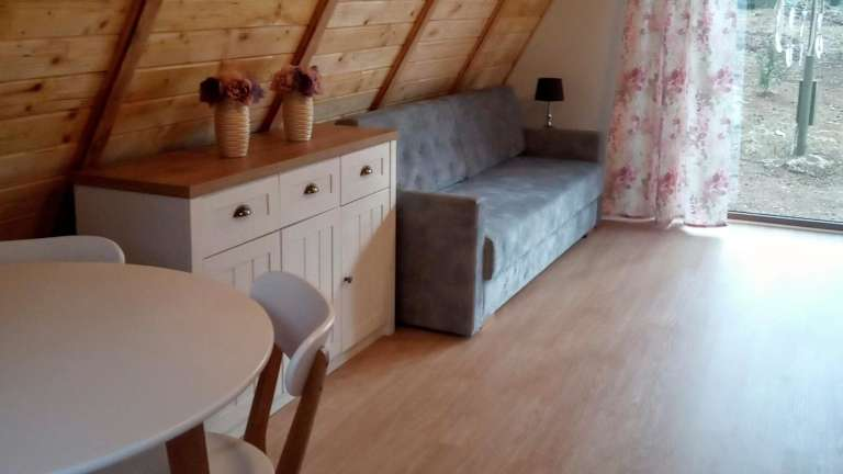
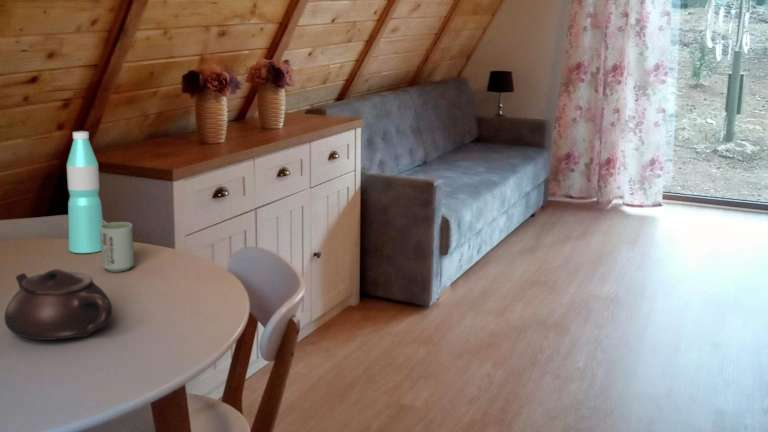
+ water bottle (84, 191)
+ cup (117, 246)
+ teapot (58, 300)
